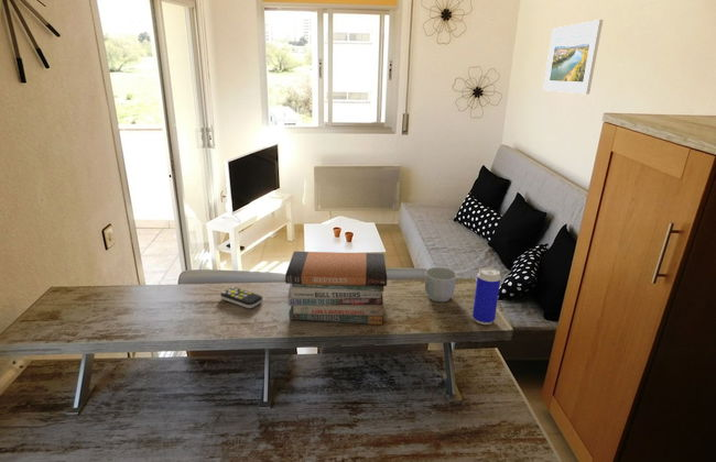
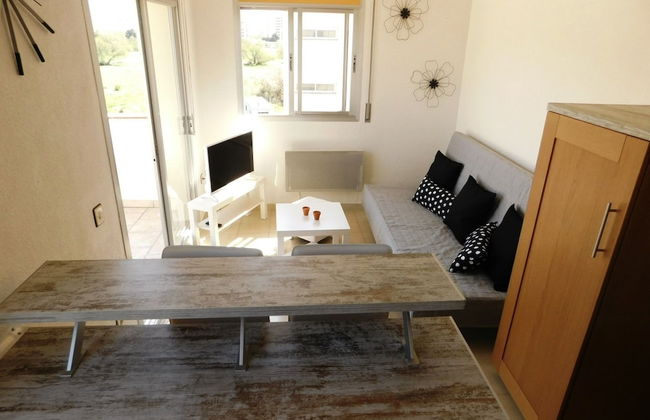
- beverage can (486, 296)
- book stack (336, 286)
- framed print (569, 58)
- mug (438, 283)
- remote control (241, 297)
